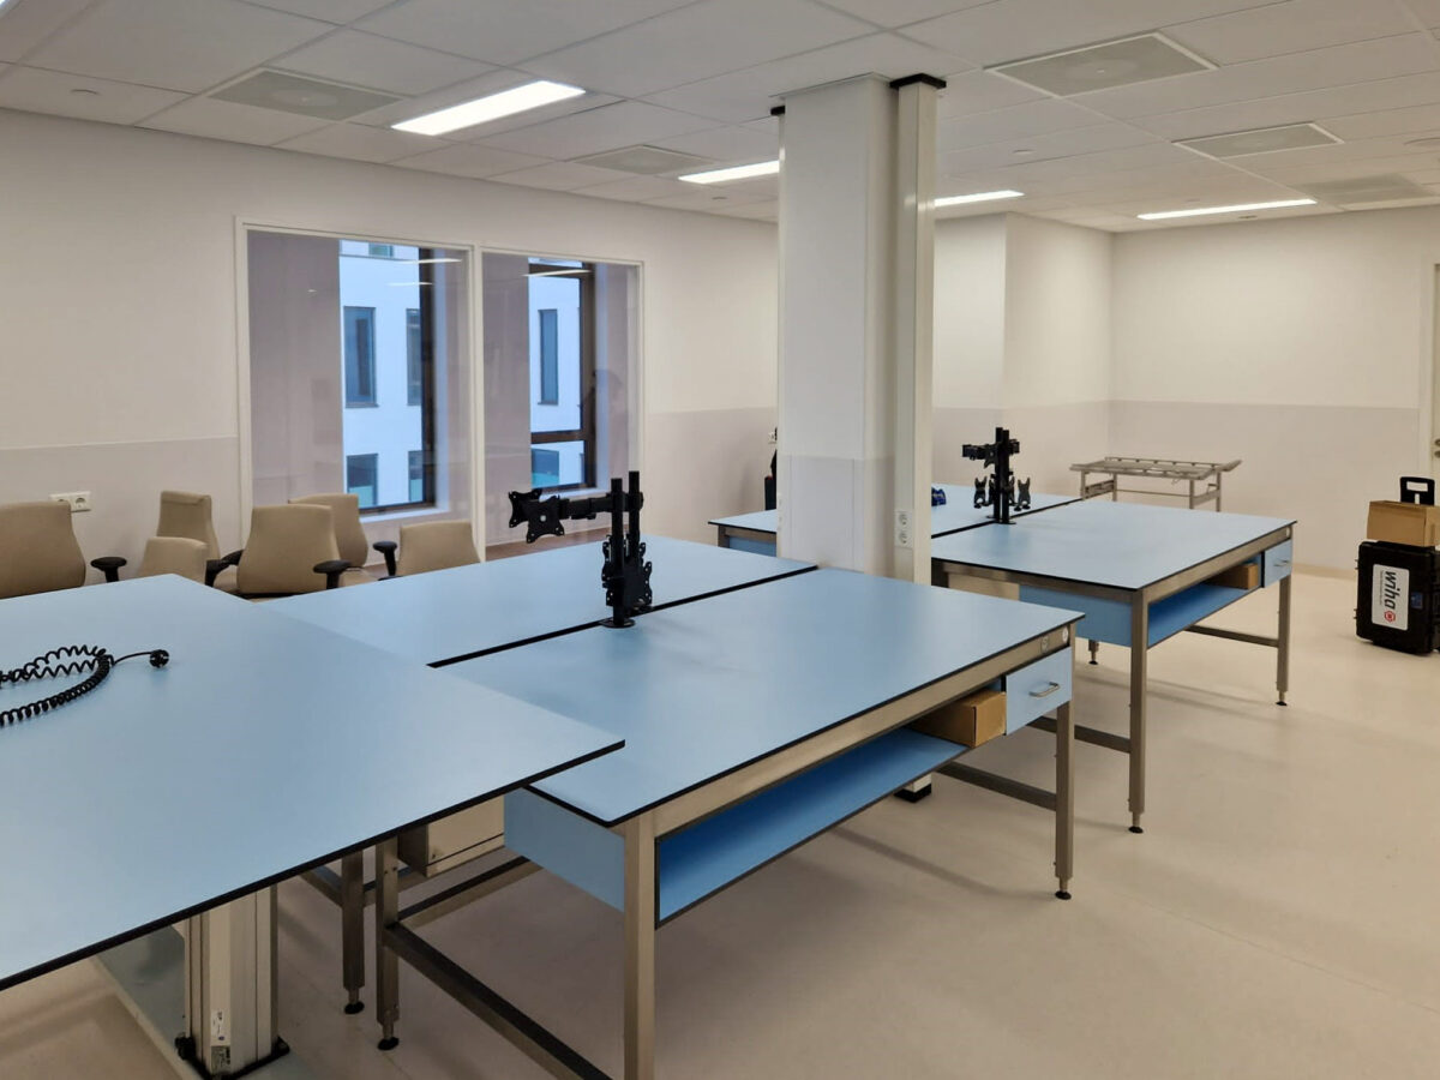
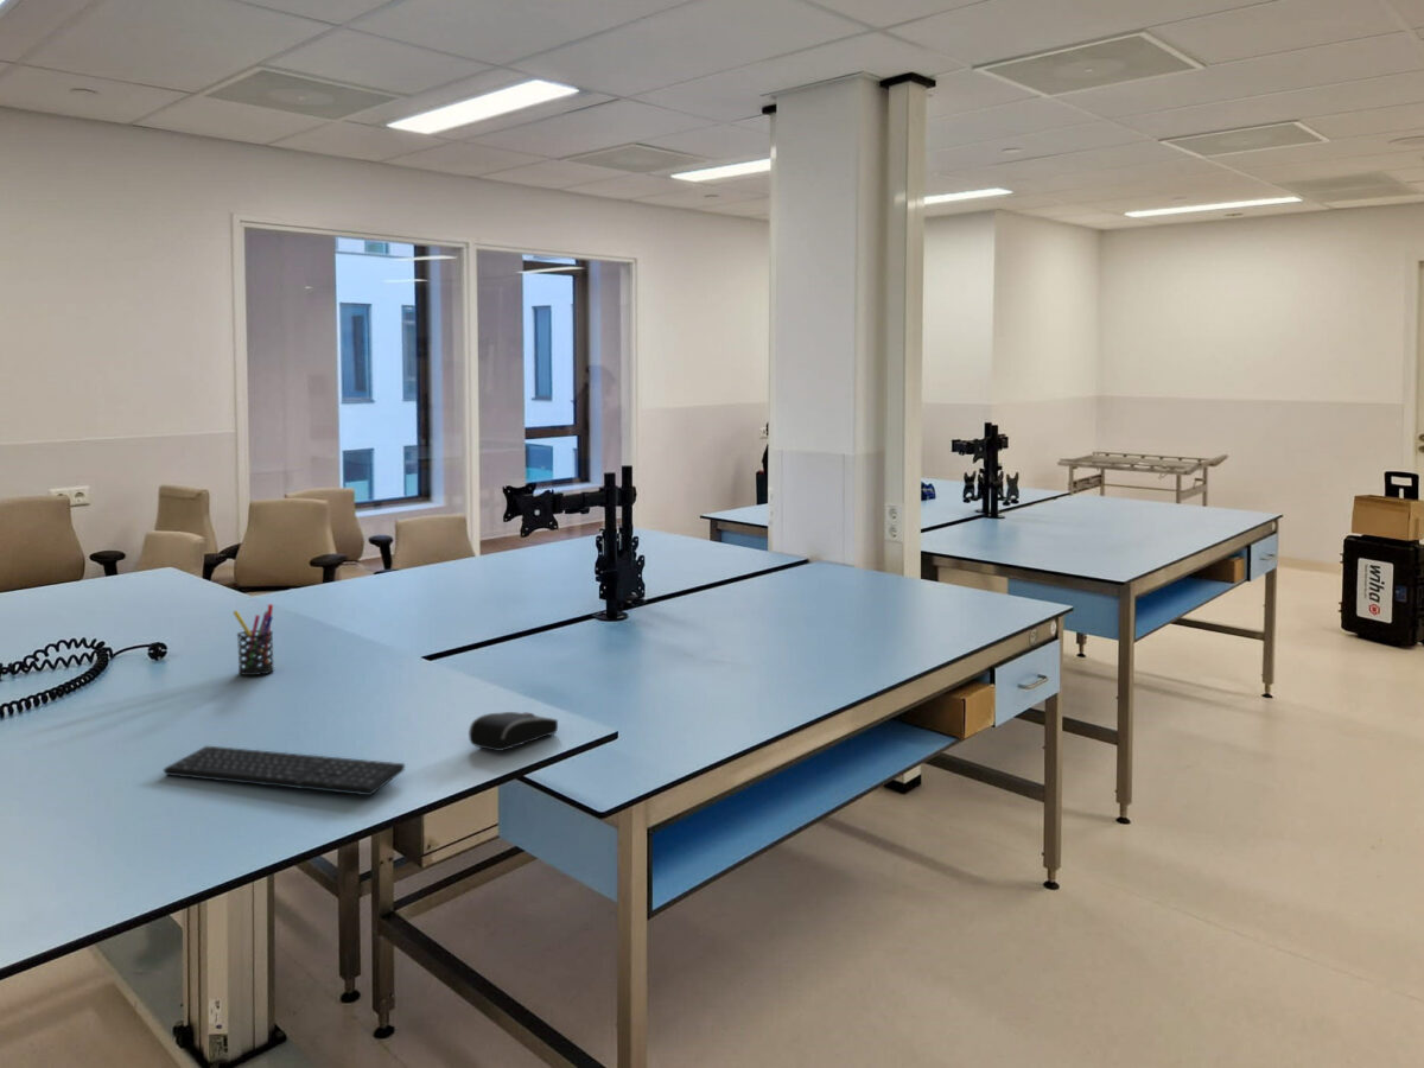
+ keyboard (284, 769)
+ pen holder (259, 637)
+ computer mouse (515, 726)
